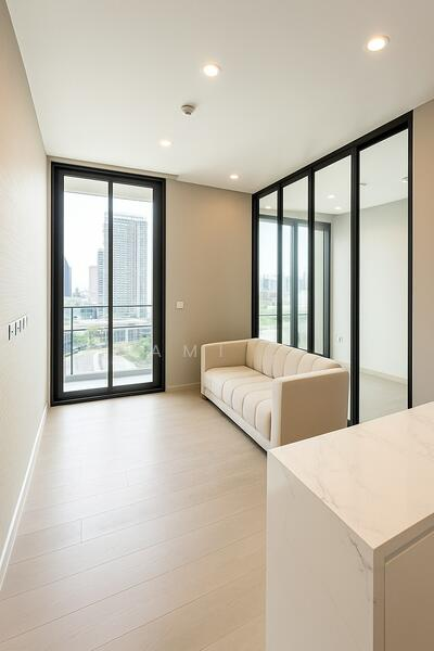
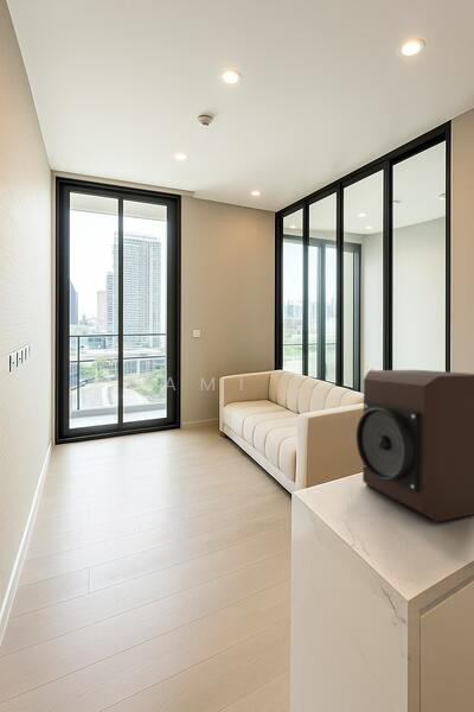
+ speaker (415, 436)
